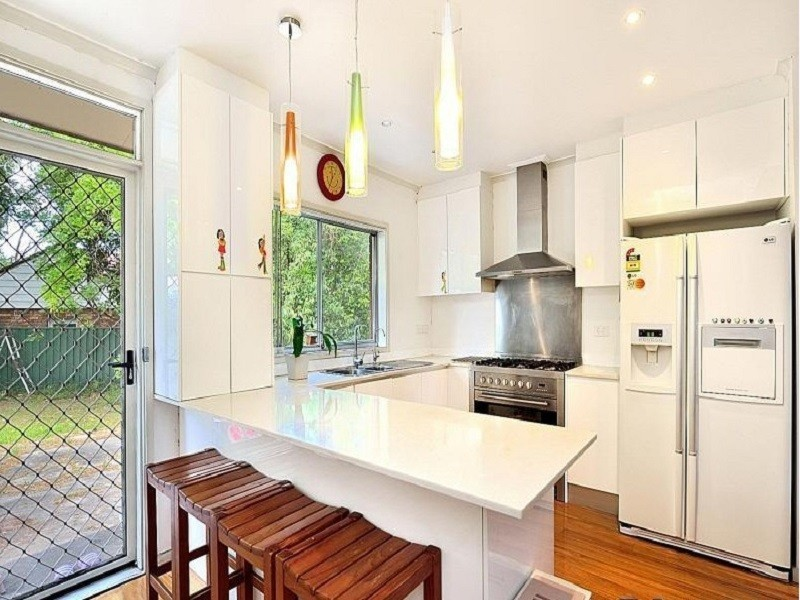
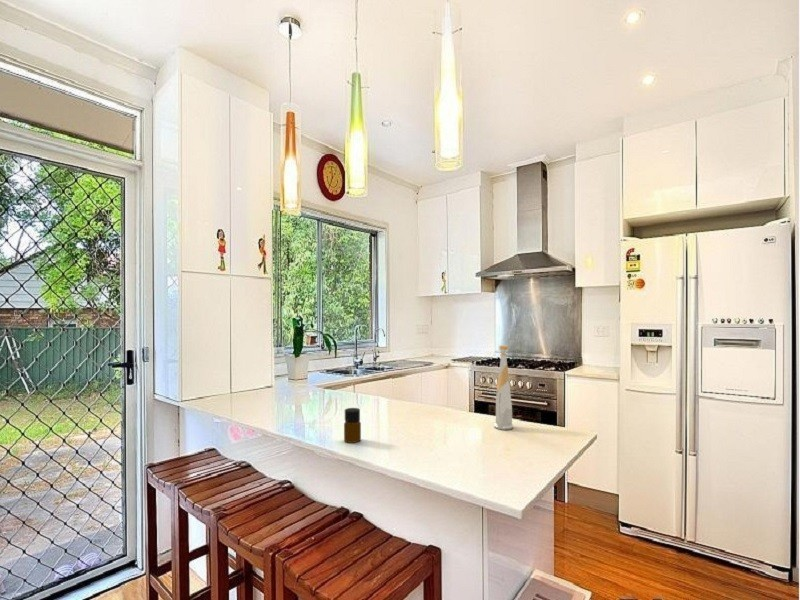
+ bottle (352, 424)
+ bottle (503, 386)
